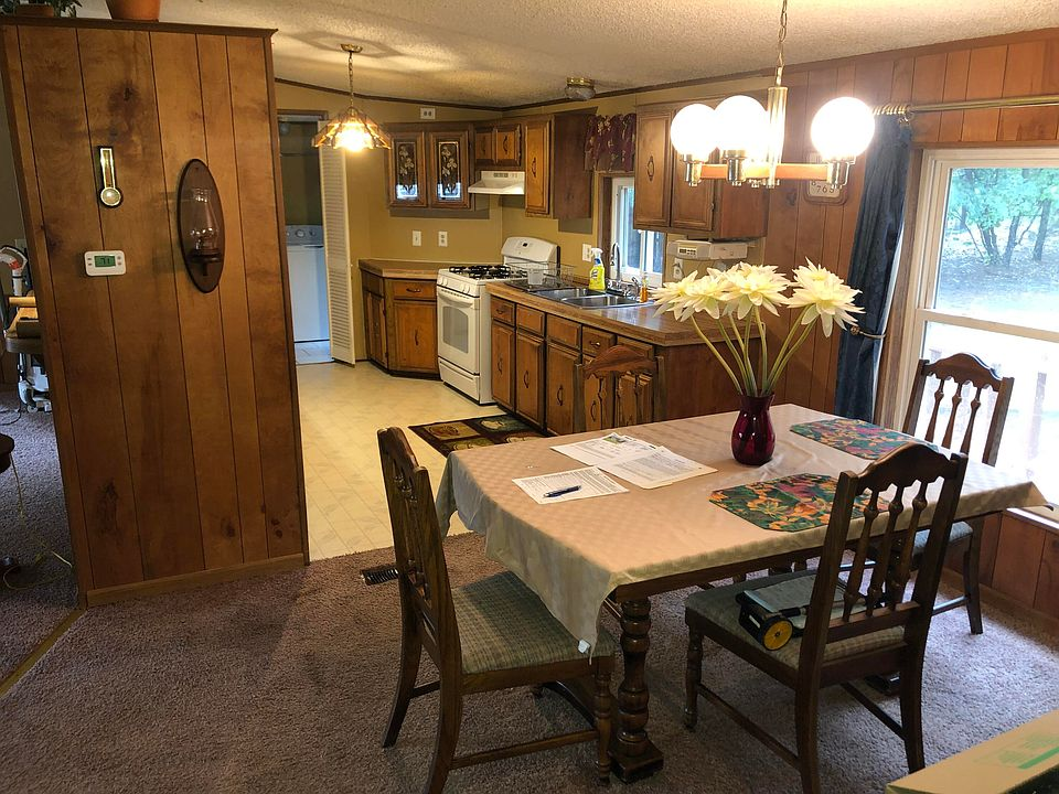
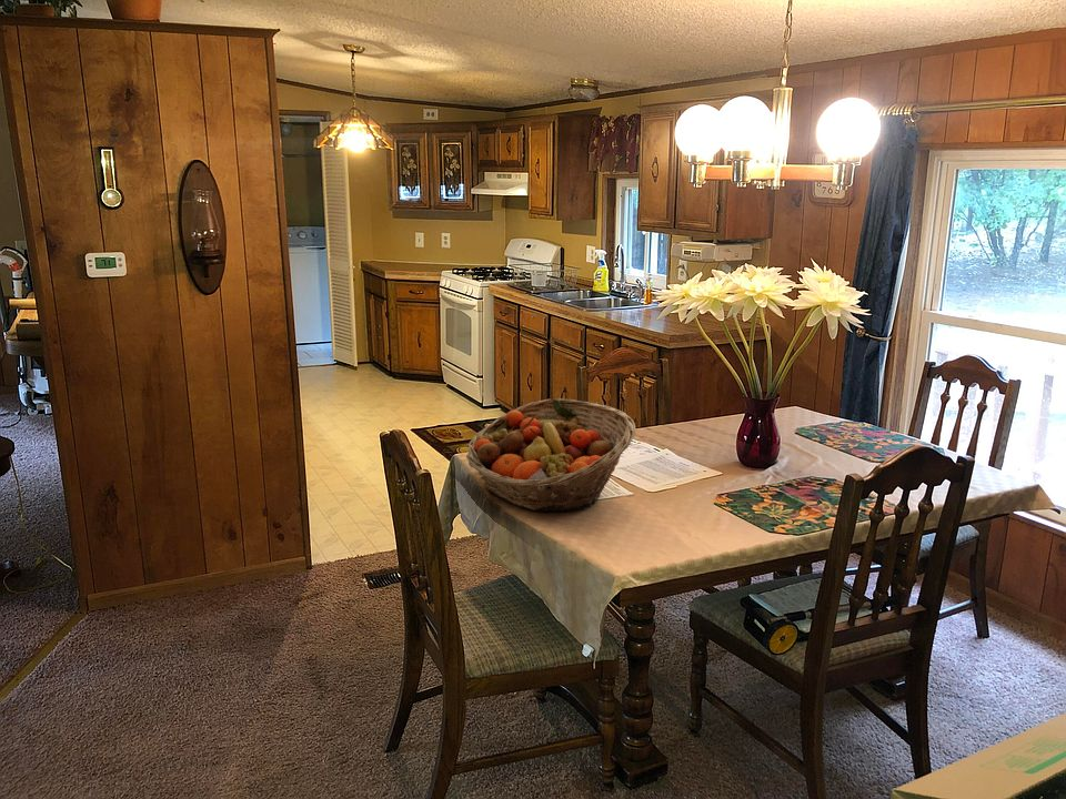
+ fruit basket (549, 452)
